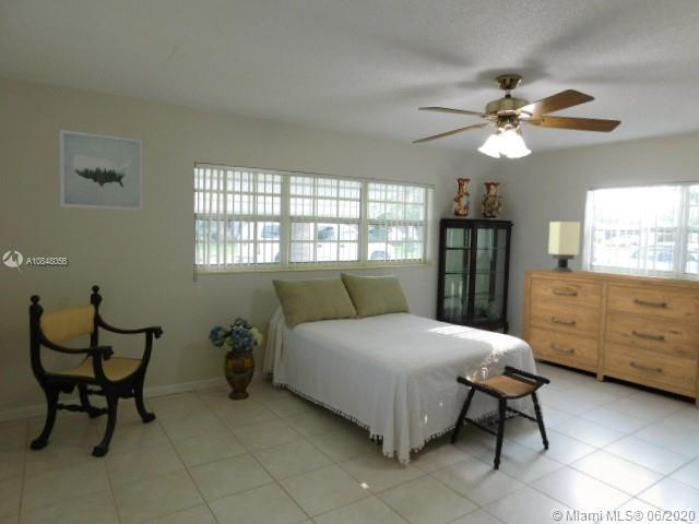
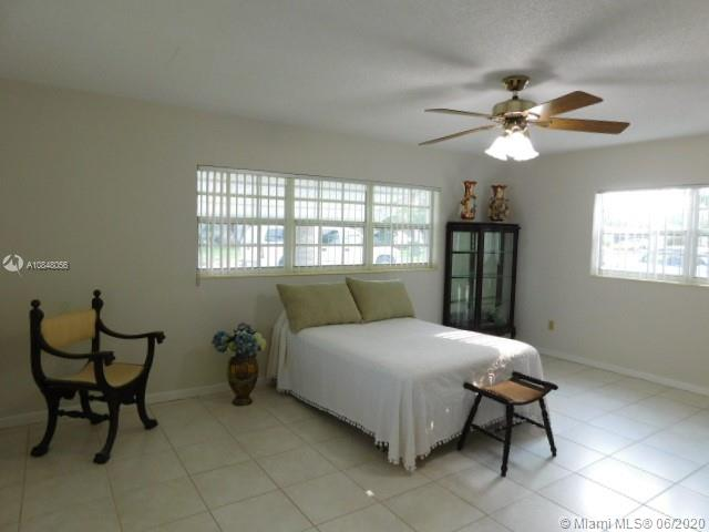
- dresser (615, 326)
- table lamp (564, 247)
- wall art (103, 171)
